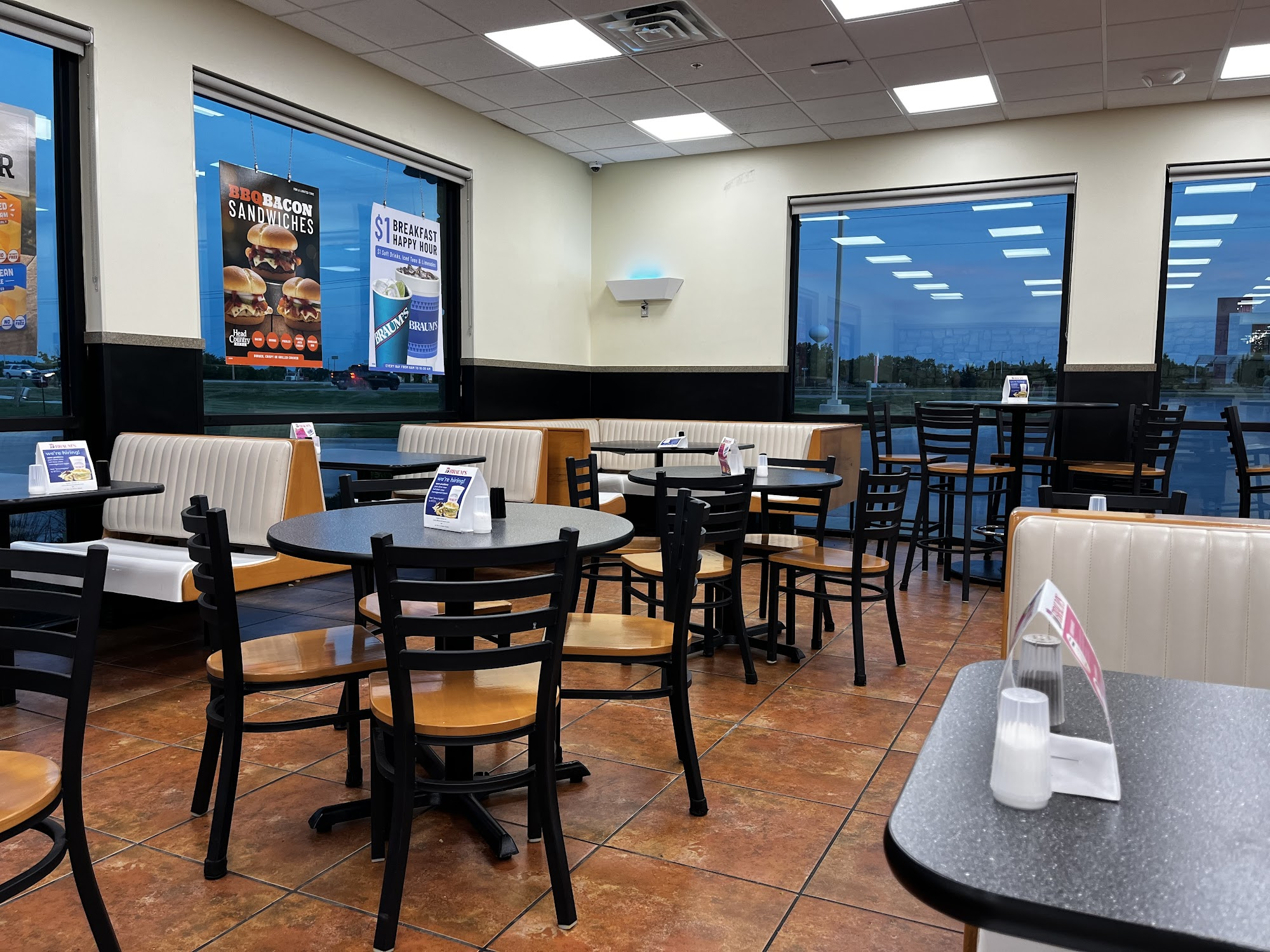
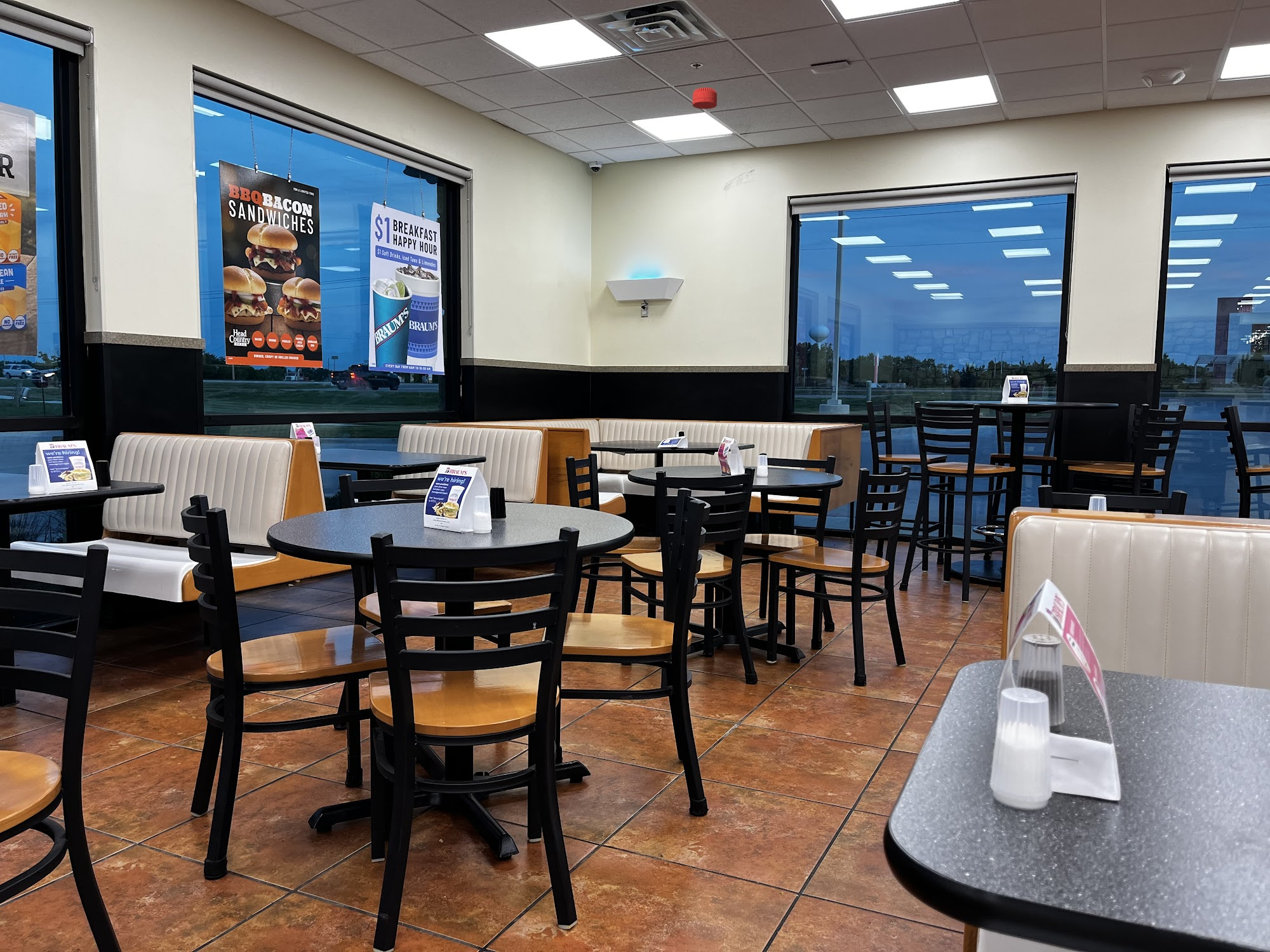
+ smoke detector (704, 98)
